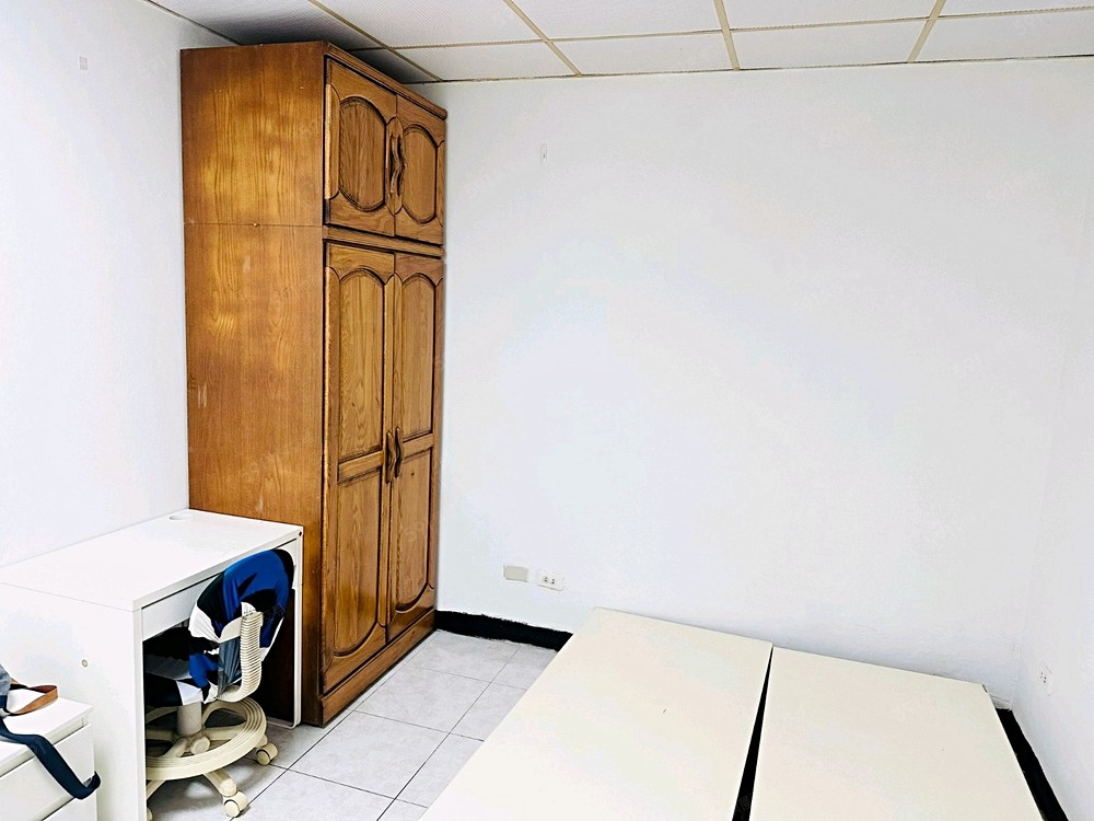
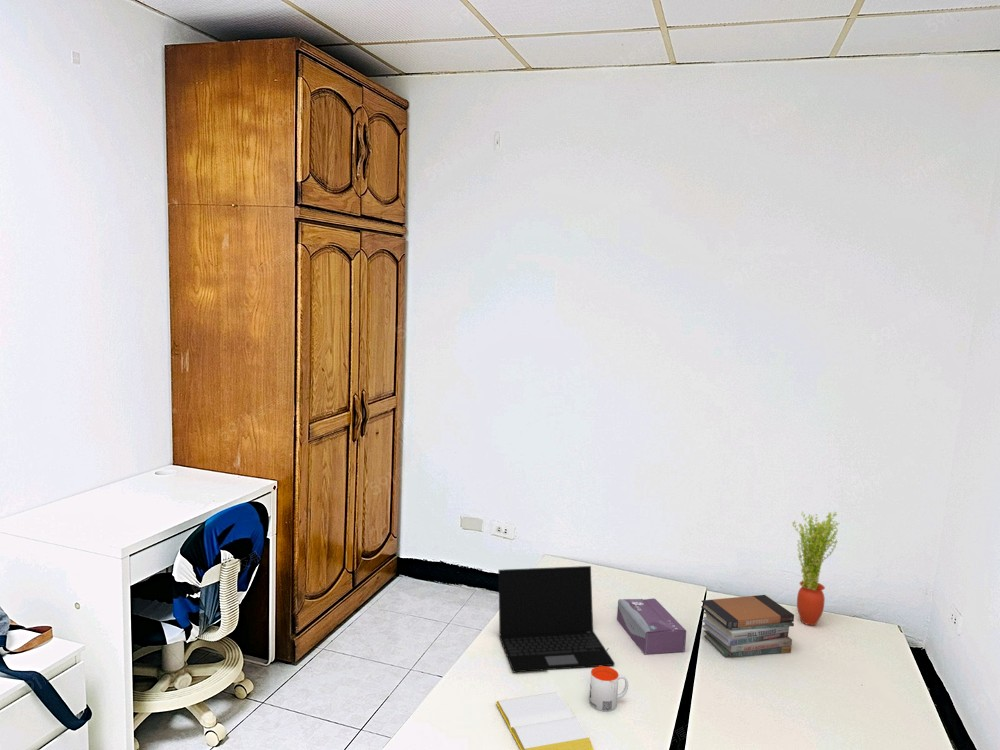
+ mug (609, 688)
+ potted plant (813, 564)
+ notepad (542, 722)
+ laptop (554, 615)
+ book stack (745, 626)
+ tissue box (650, 624)
